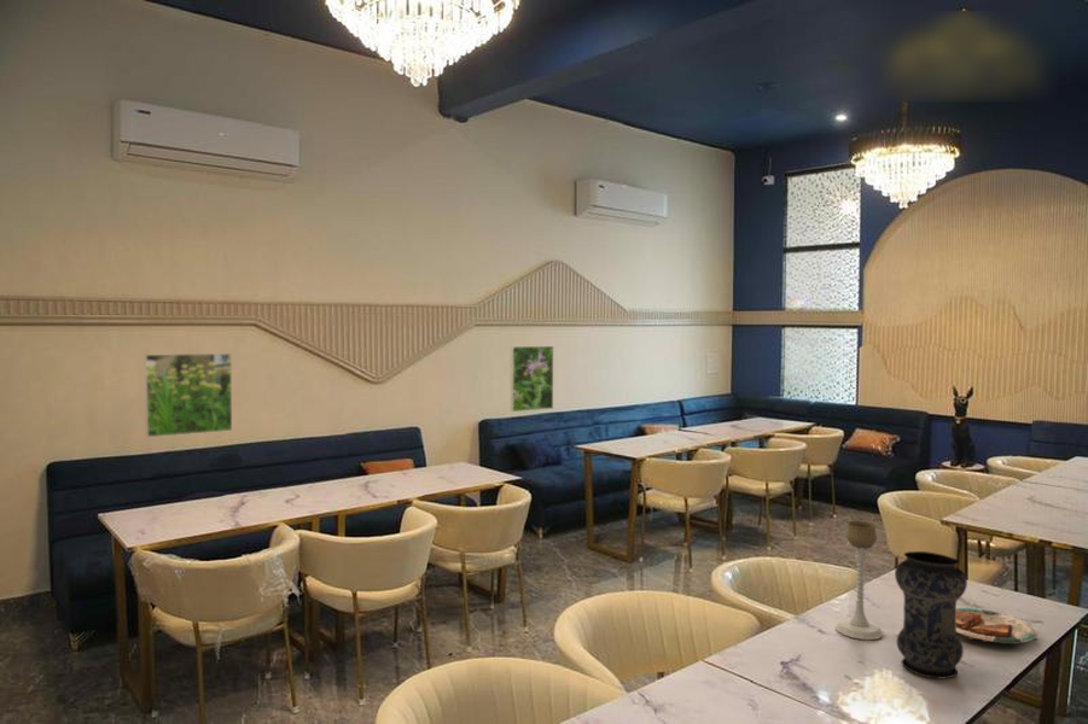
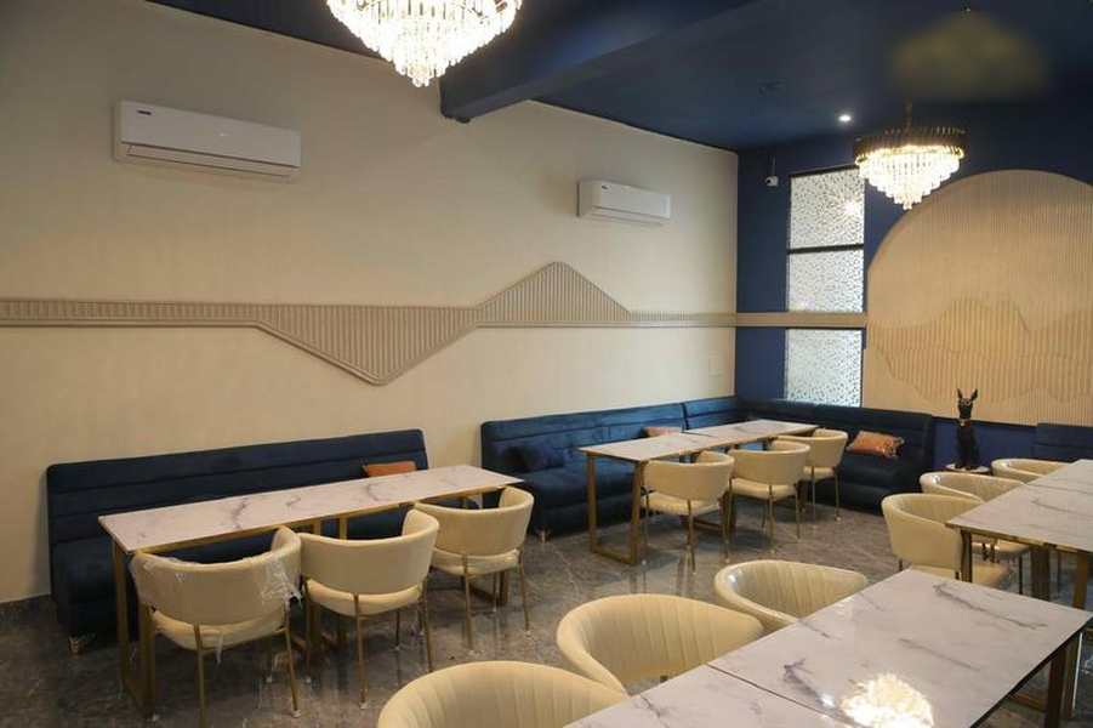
- candle holder (860, 577)
- vase (929, 612)
- plate (985, 625)
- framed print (190, 393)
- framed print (531, 378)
